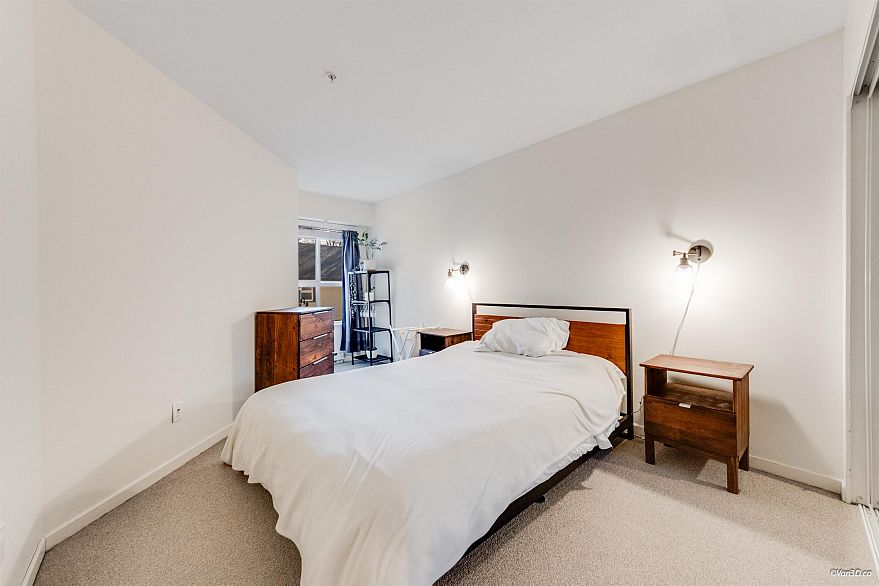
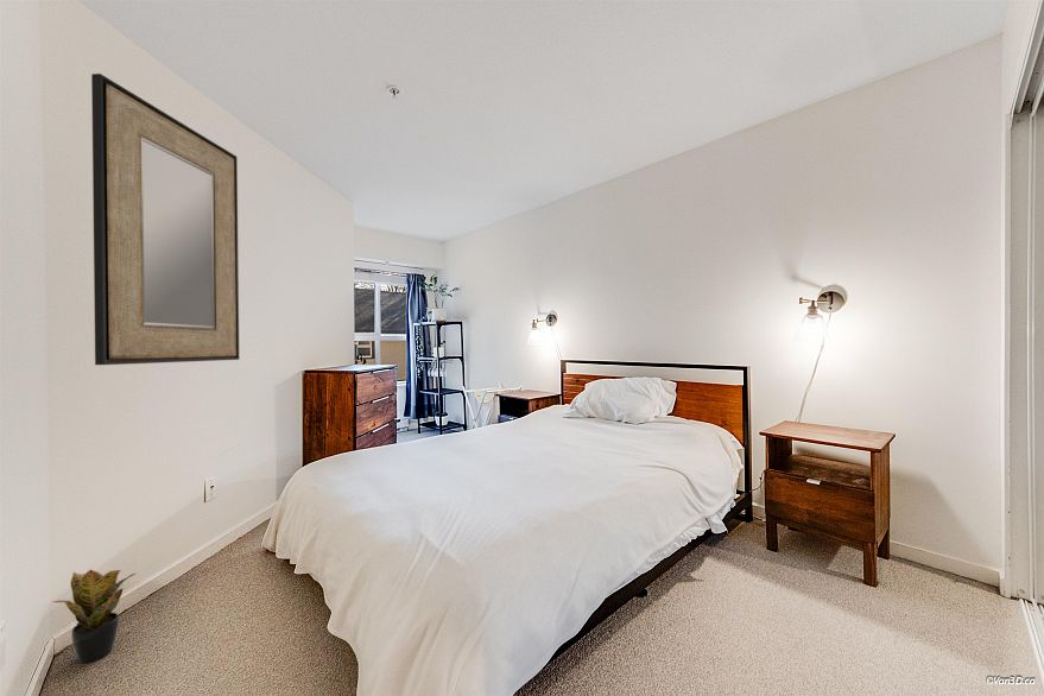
+ home mirror (178, 241)
+ potted plant (97, 606)
